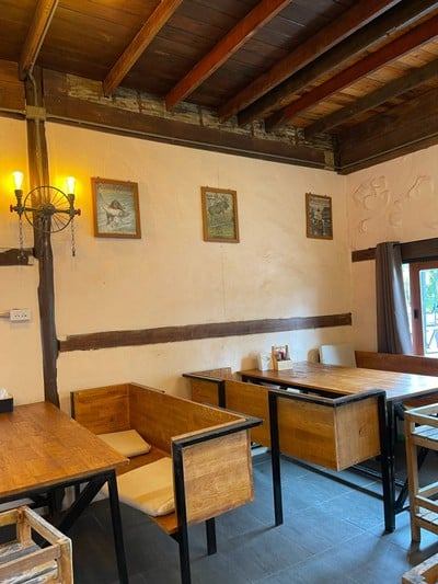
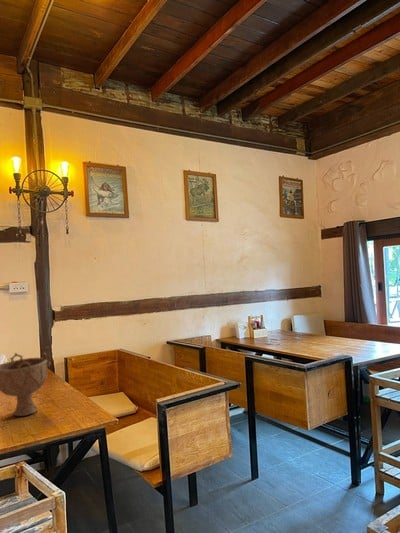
+ decorative bowl (22, 383)
